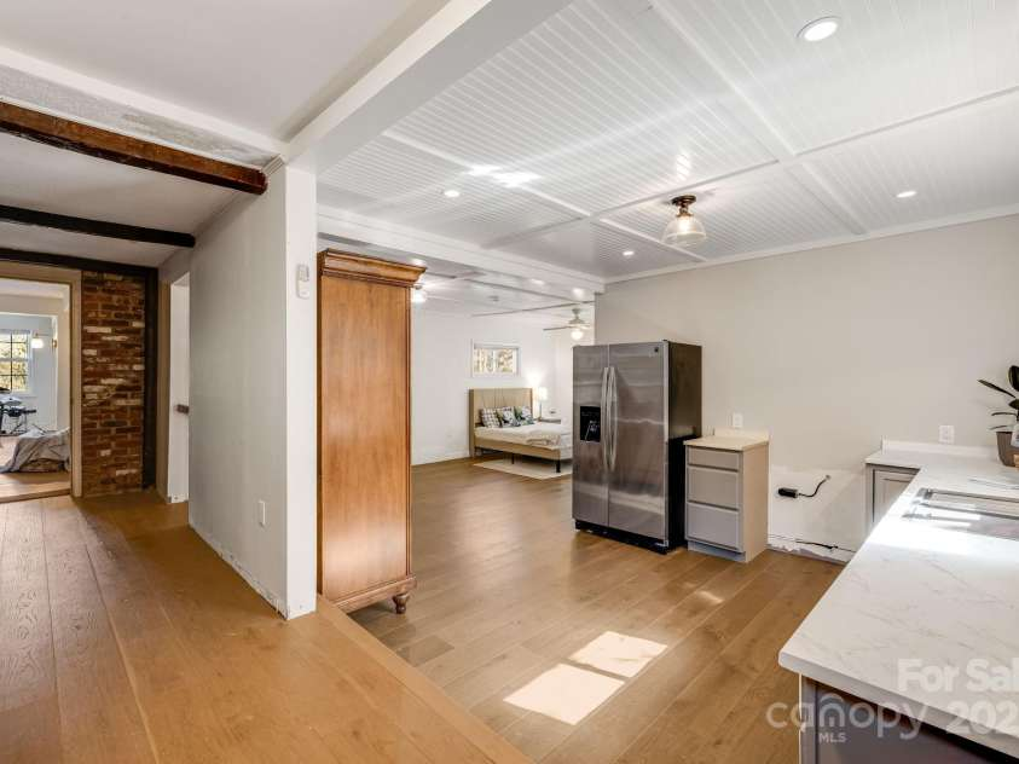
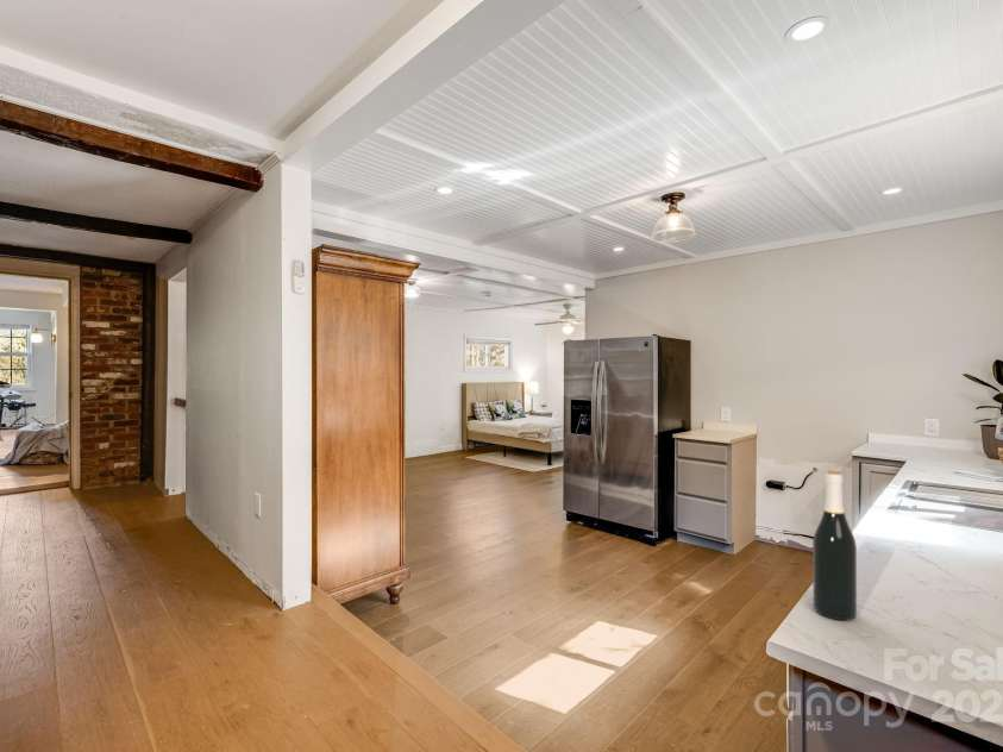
+ wine bottle (834, 541)
